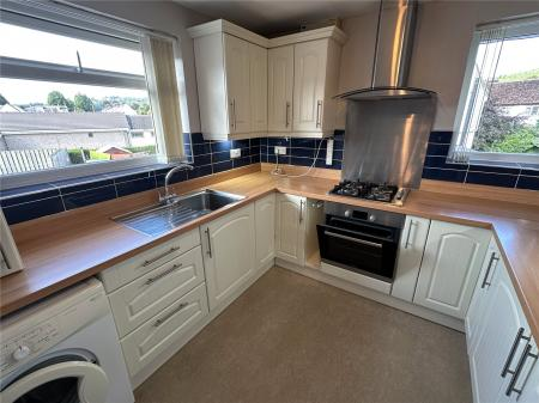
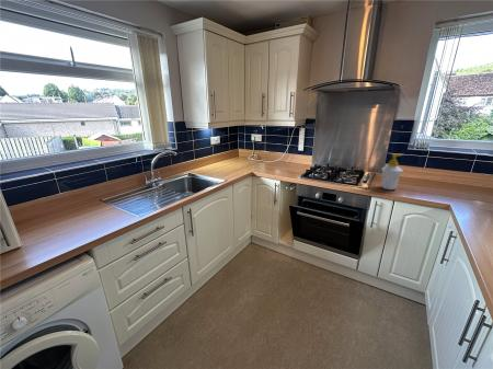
+ soap bottle (391, 171)
